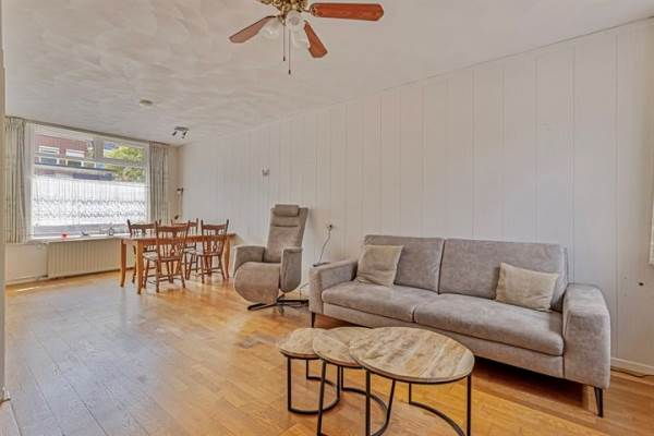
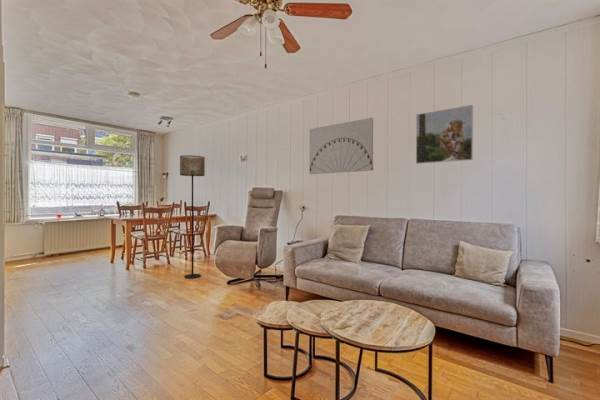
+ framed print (443, 136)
+ floor lamp (192, 216)
+ wall art (338, 148)
